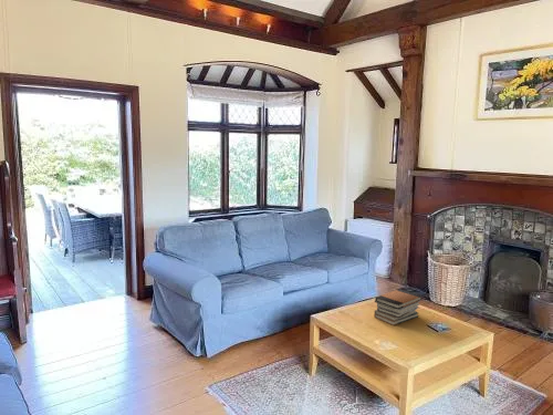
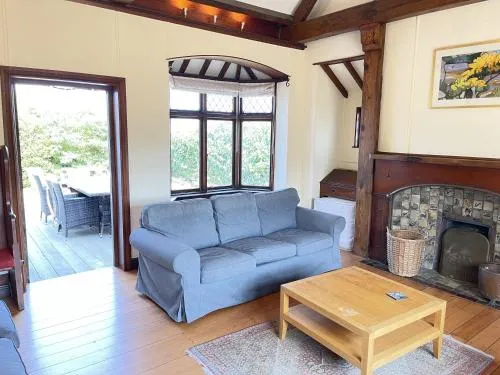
- book stack (397, 307)
